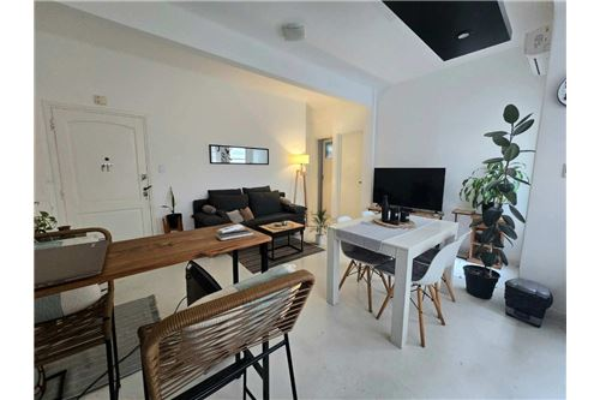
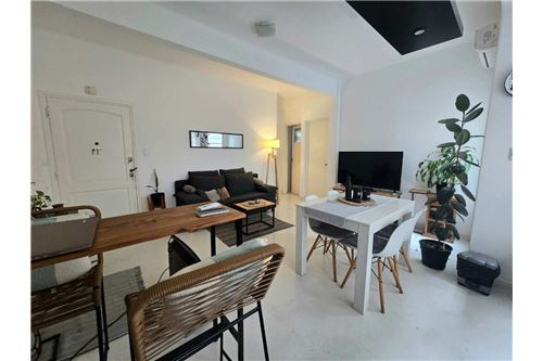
- indoor plant (320, 226)
